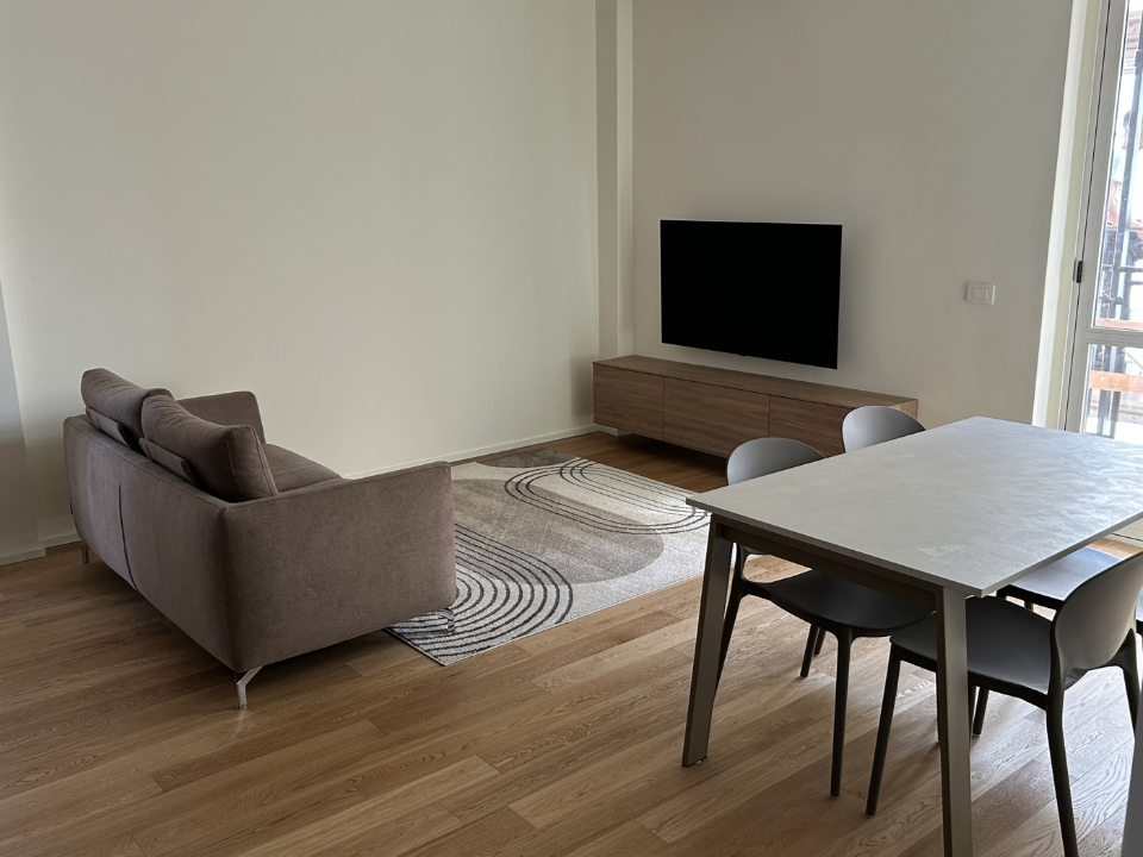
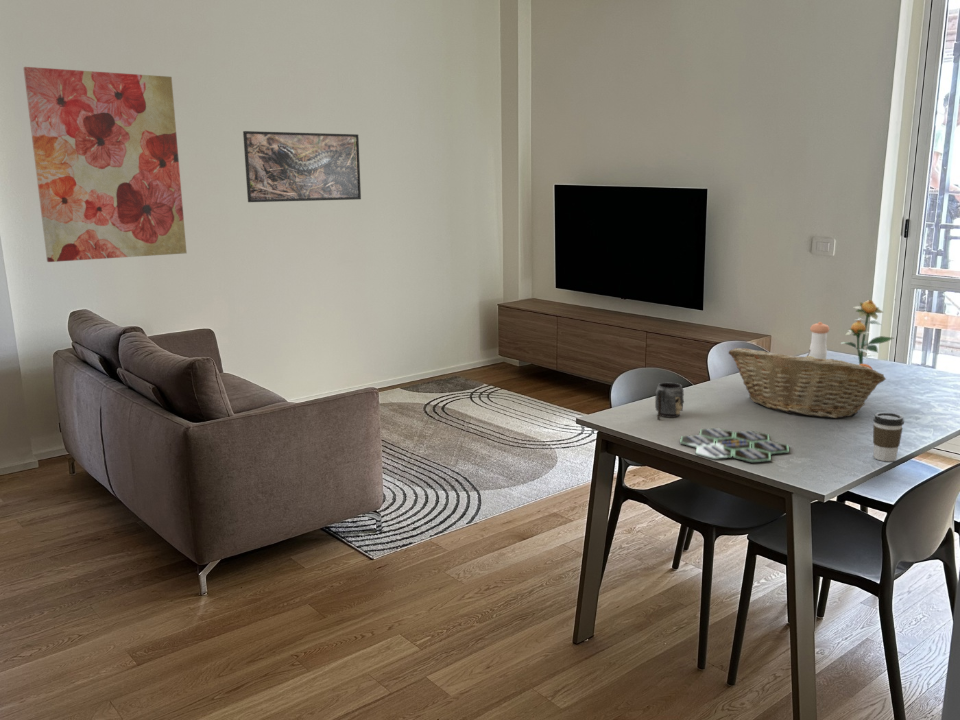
+ flower (866, 342)
+ mug (667, 401)
+ board game (733, 443)
+ fruit basket (802, 375)
+ pepper shaker (818, 345)
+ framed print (305, 167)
+ wall art (110, 166)
+ coffee cup (886, 437)
